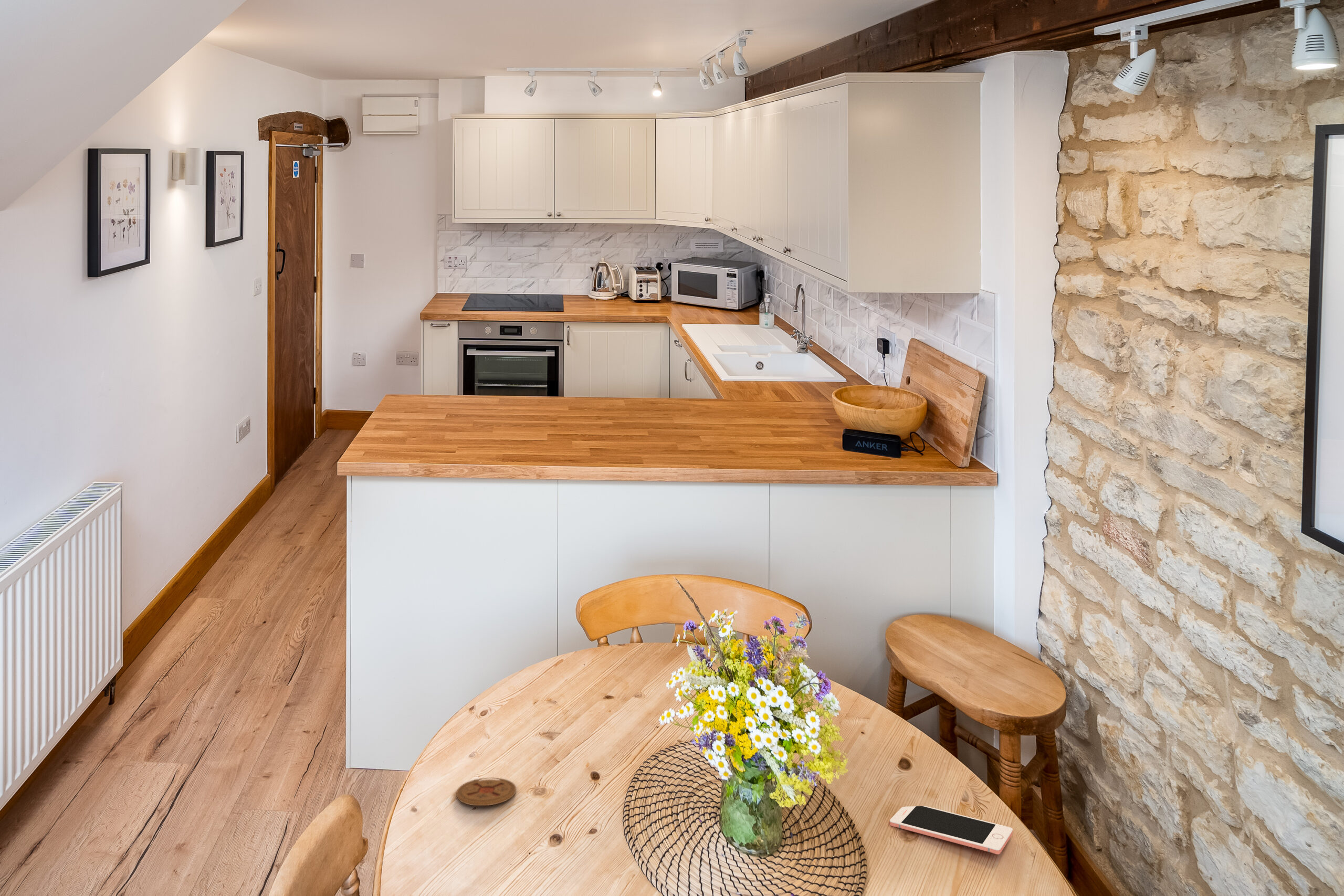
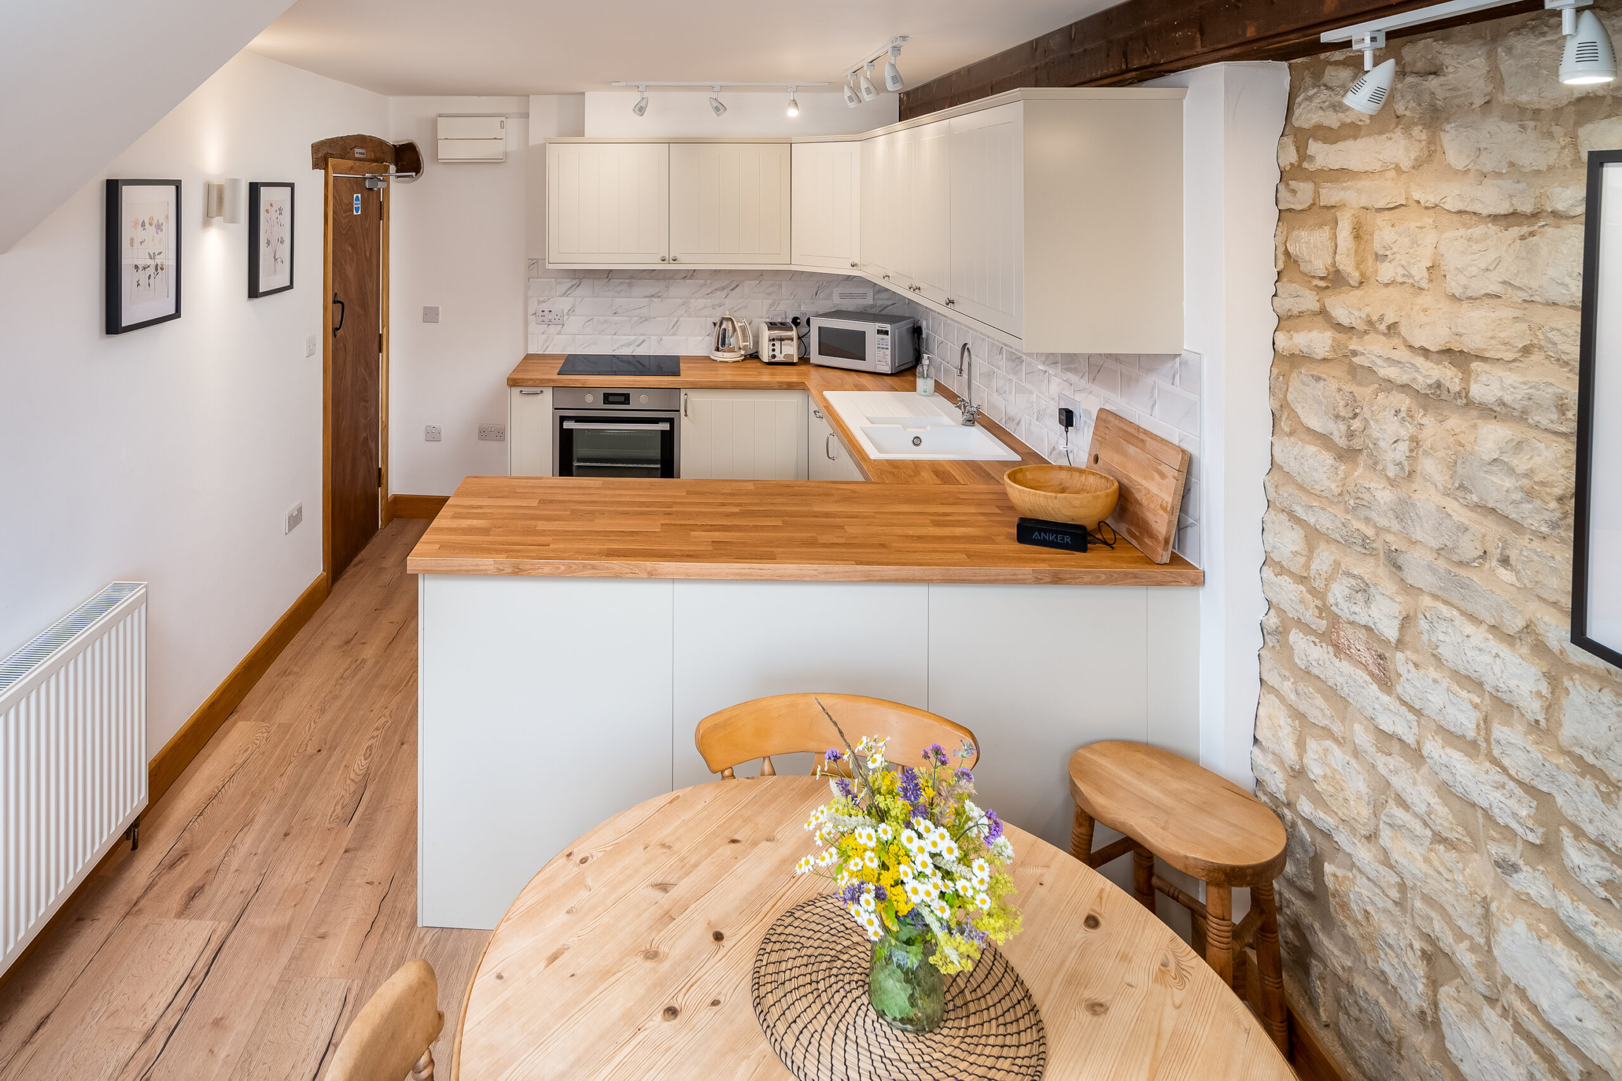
- cell phone (950, 827)
- coaster (486, 791)
